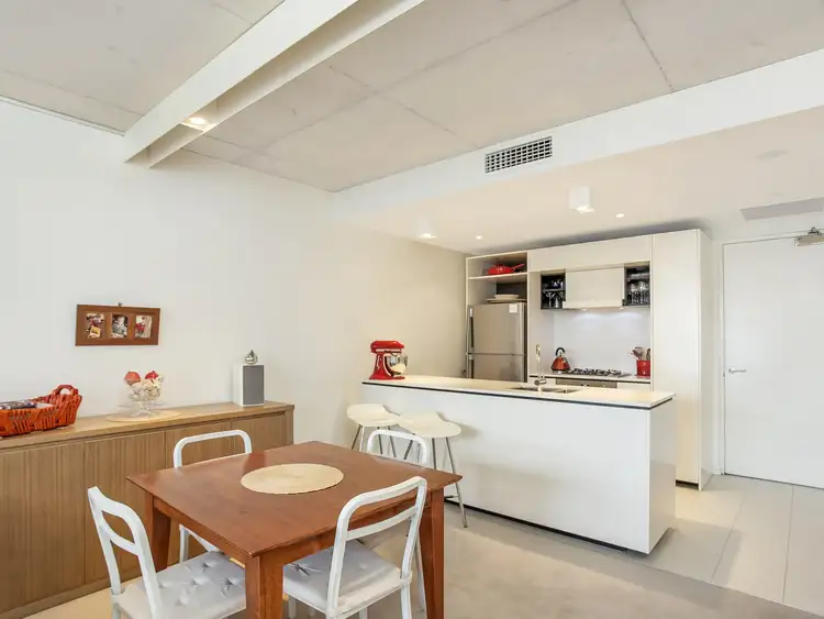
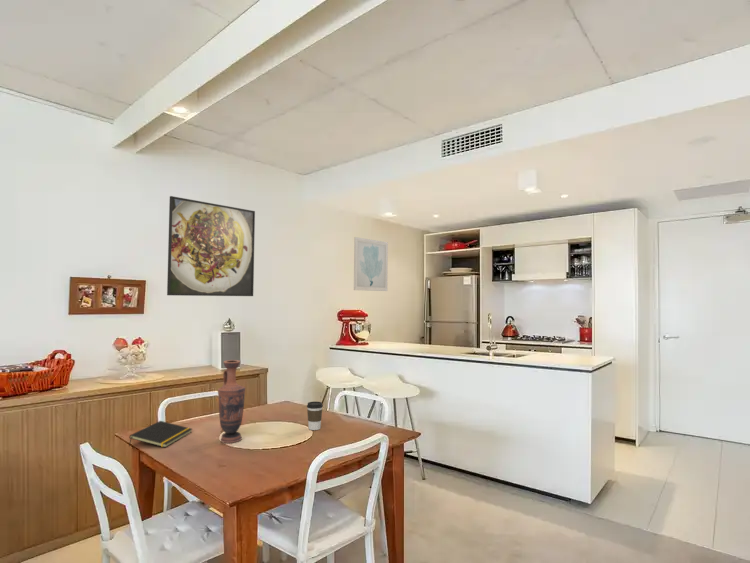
+ coffee cup (314, 415)
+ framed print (214, 249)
+ vase (231, 400)
+ notepad (162, 433)
+ wall art (371, 265)
